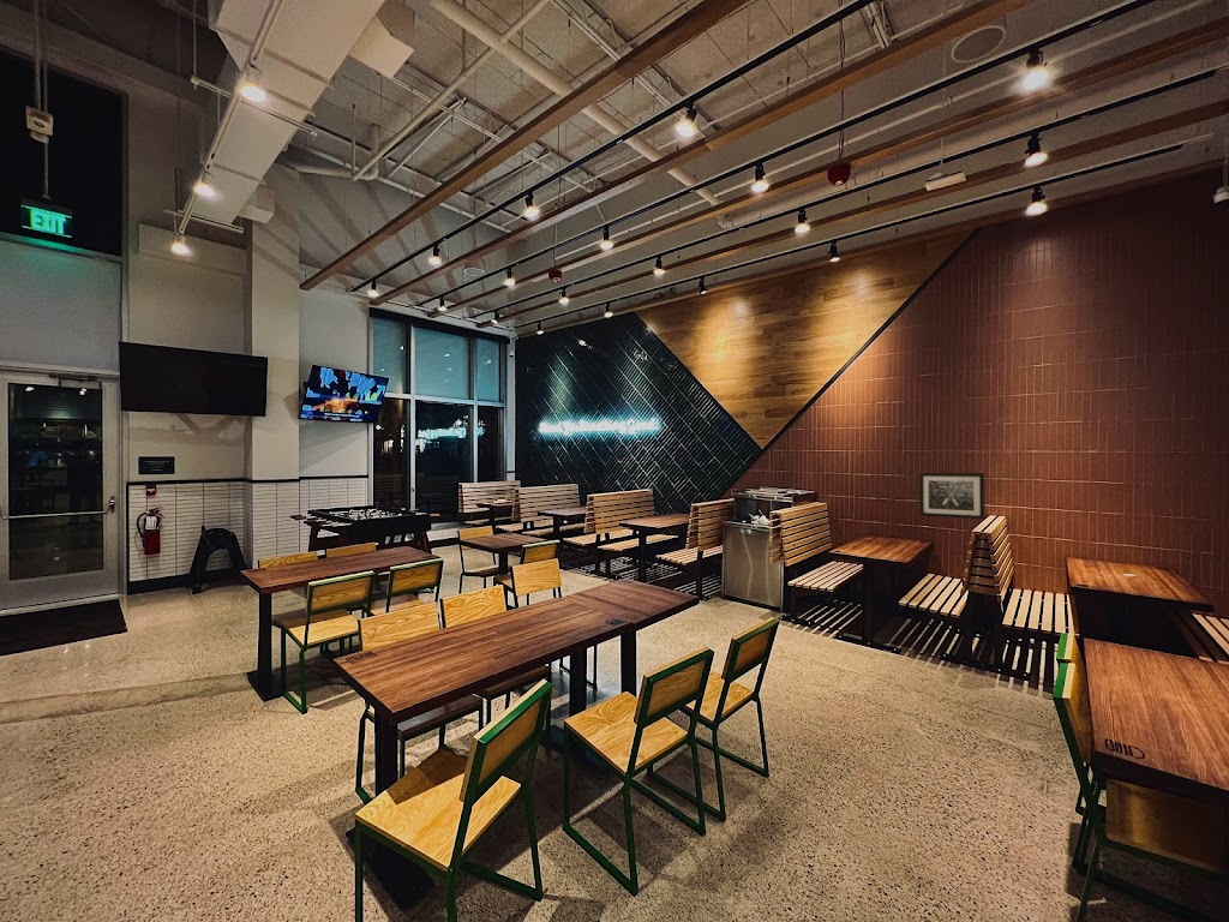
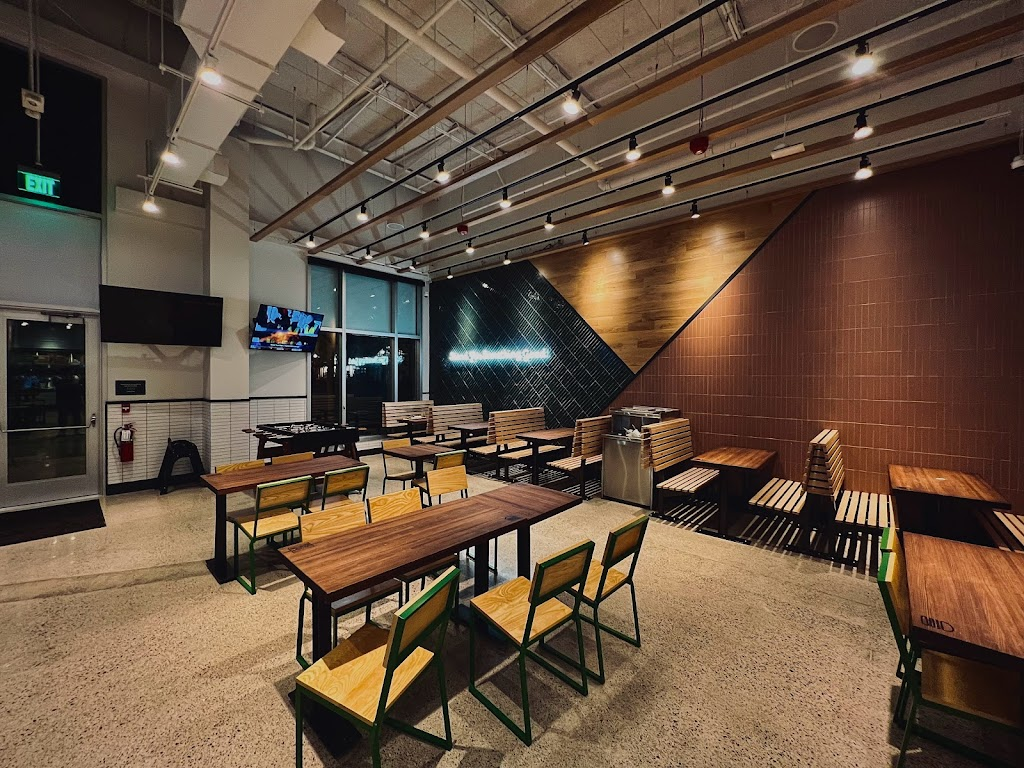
- wall art (951, 495)
